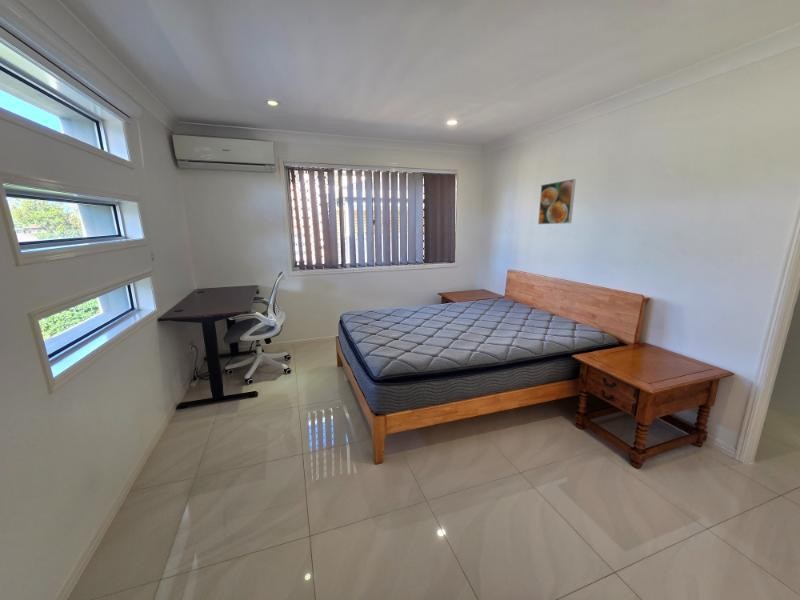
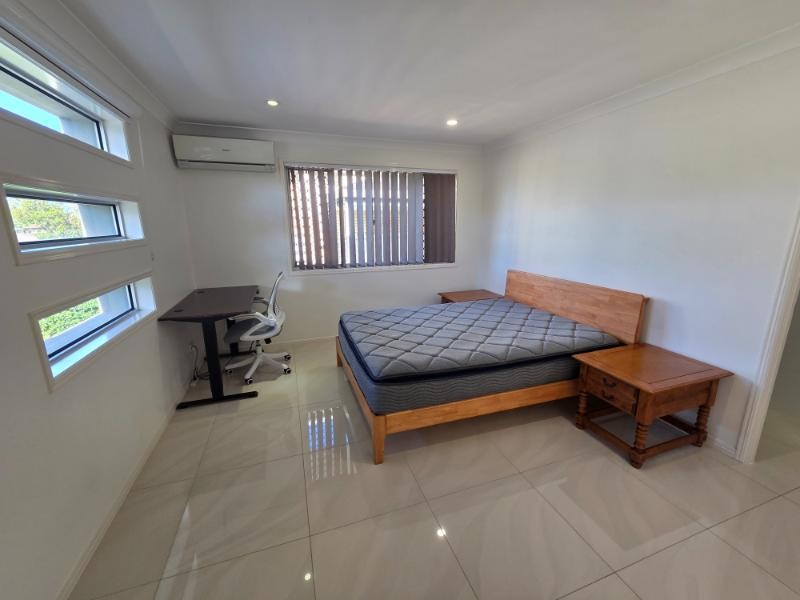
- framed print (555, 203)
